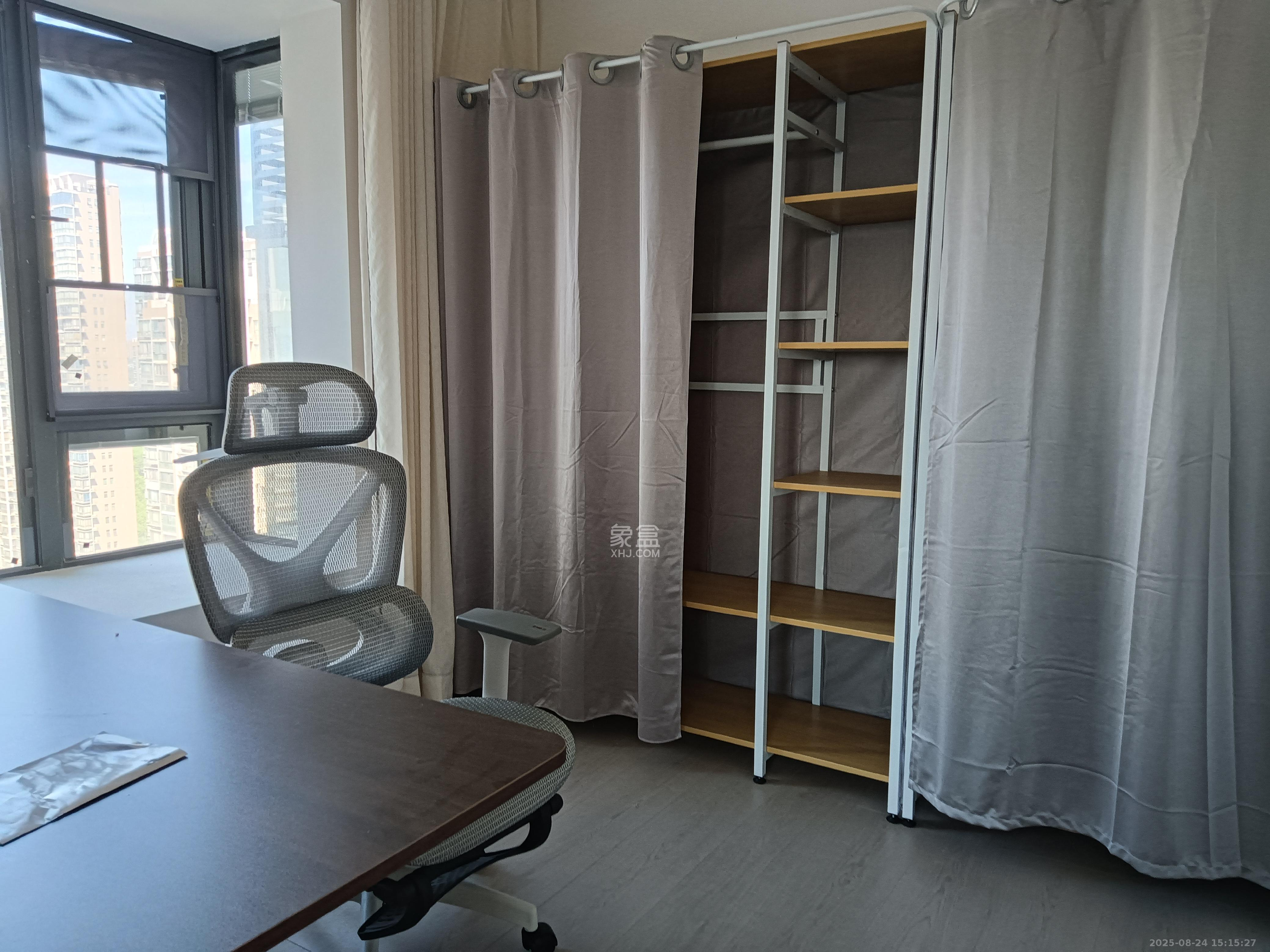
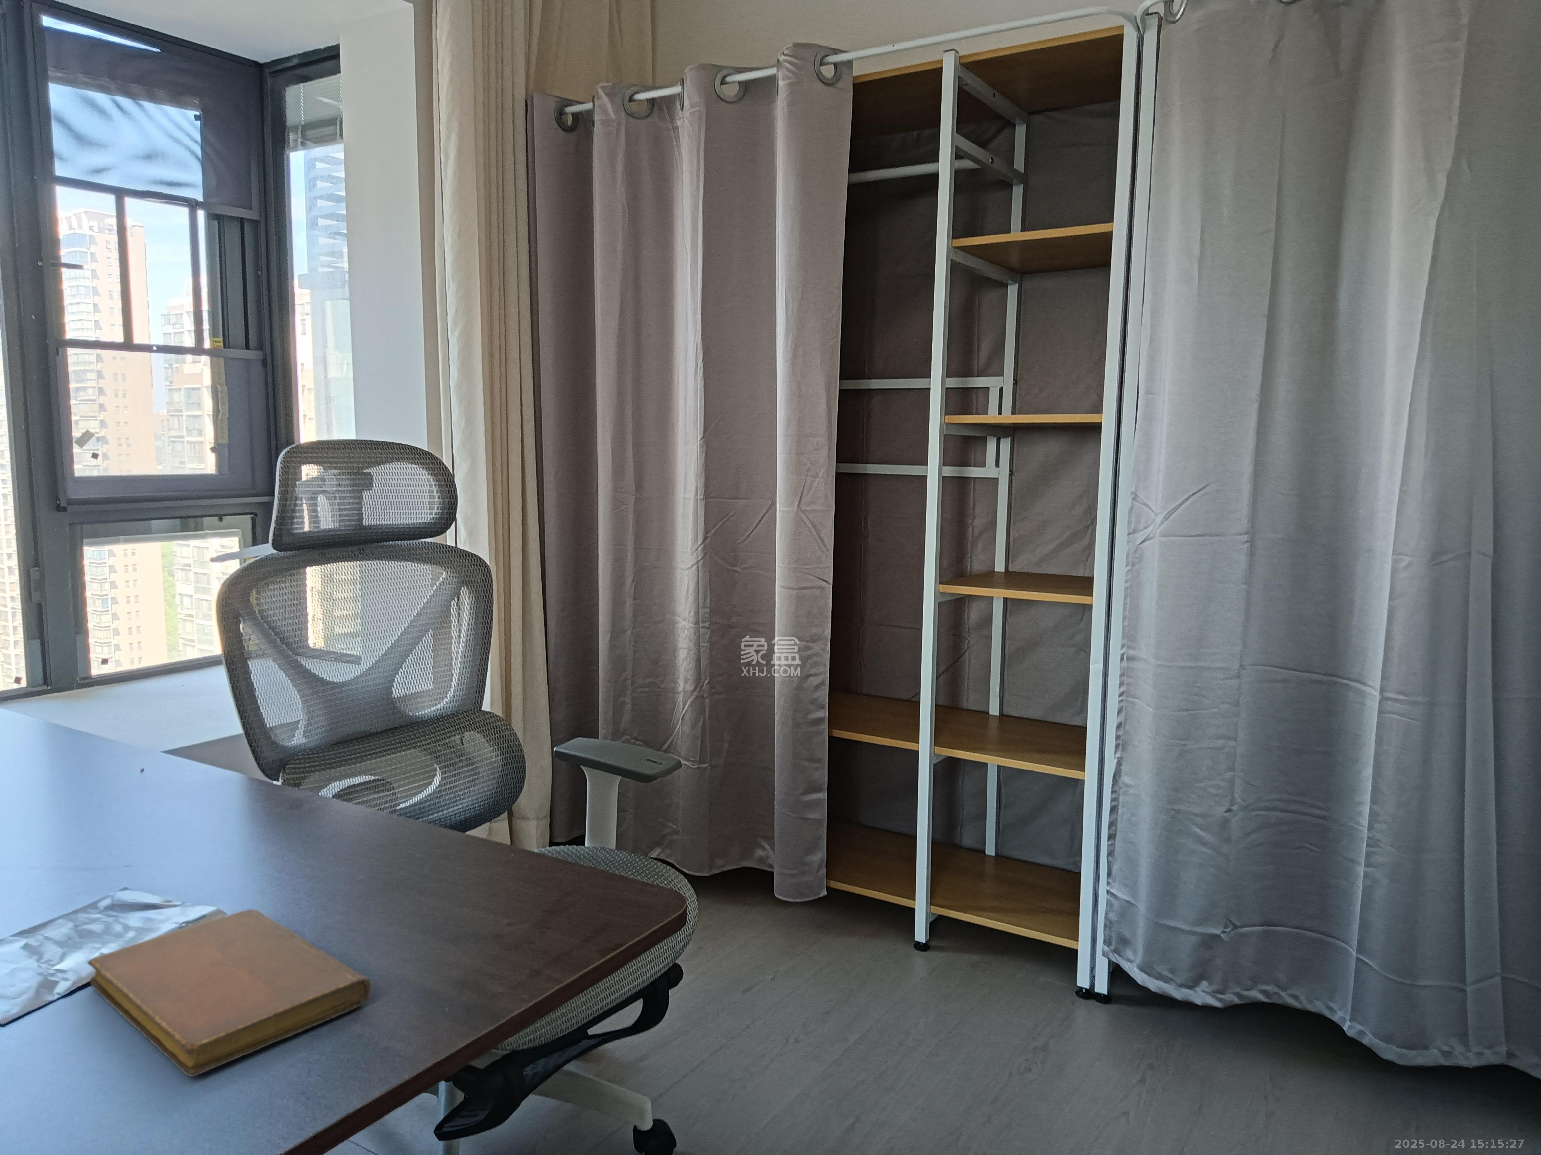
+ notebook (227, 980)
